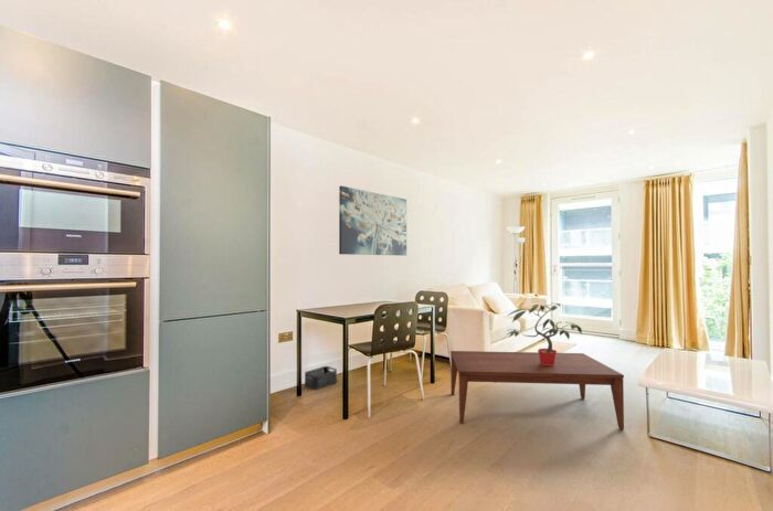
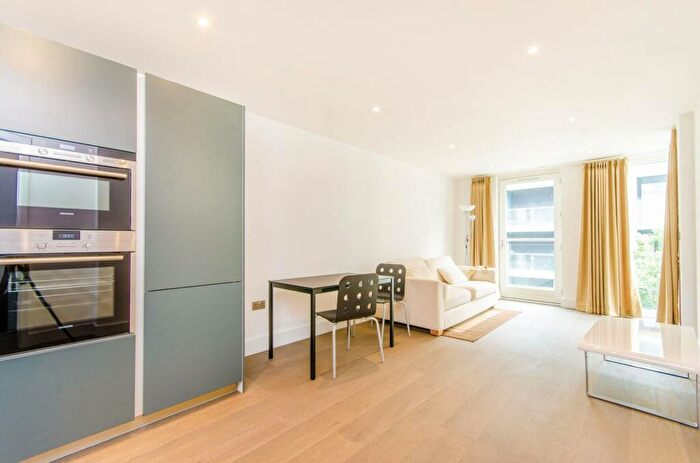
- potted plant (543, 333)
- coffee table (527, 382)
- wall art (375, 224)
- storage bin (320, 377)
